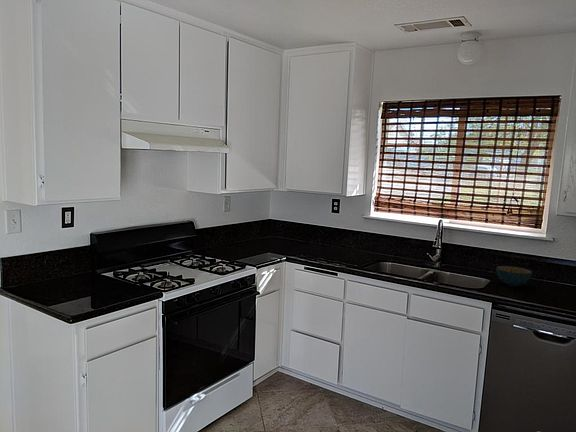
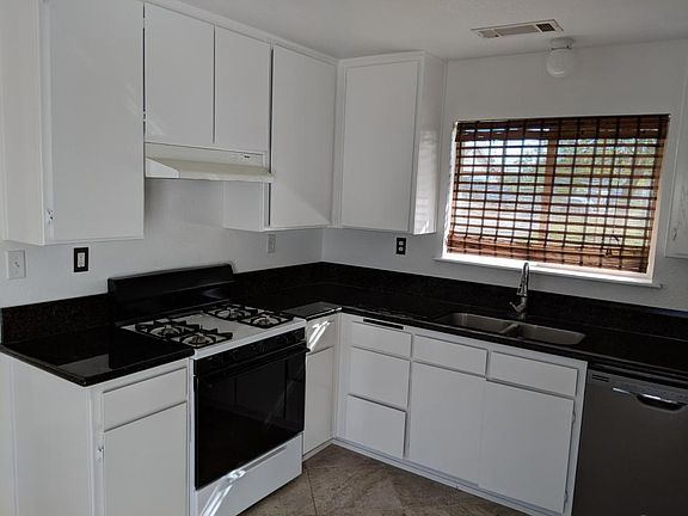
- cereal bowl (513, 277)
